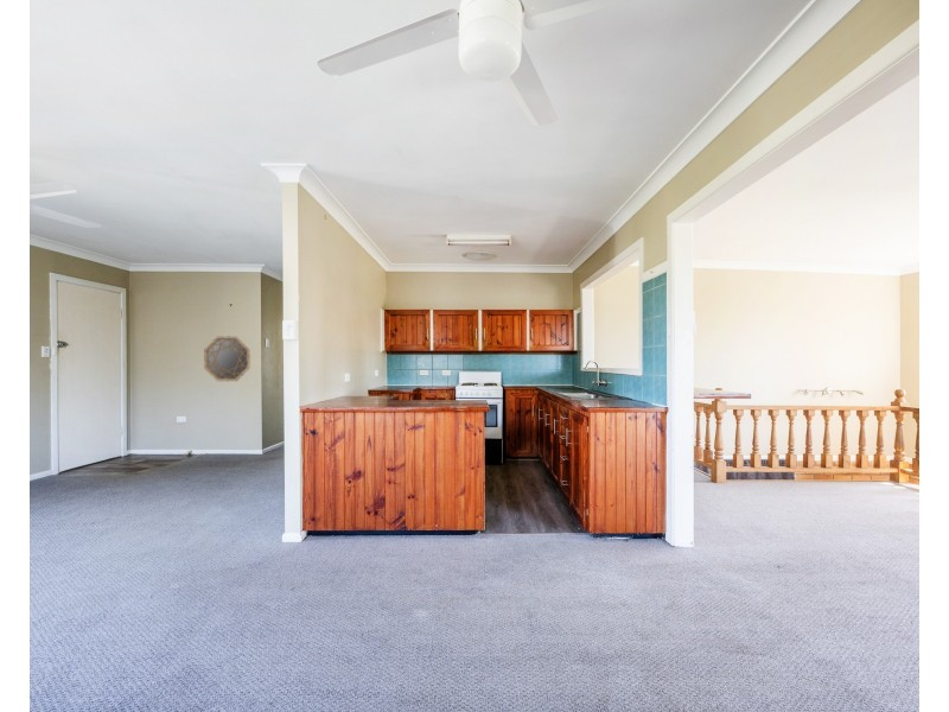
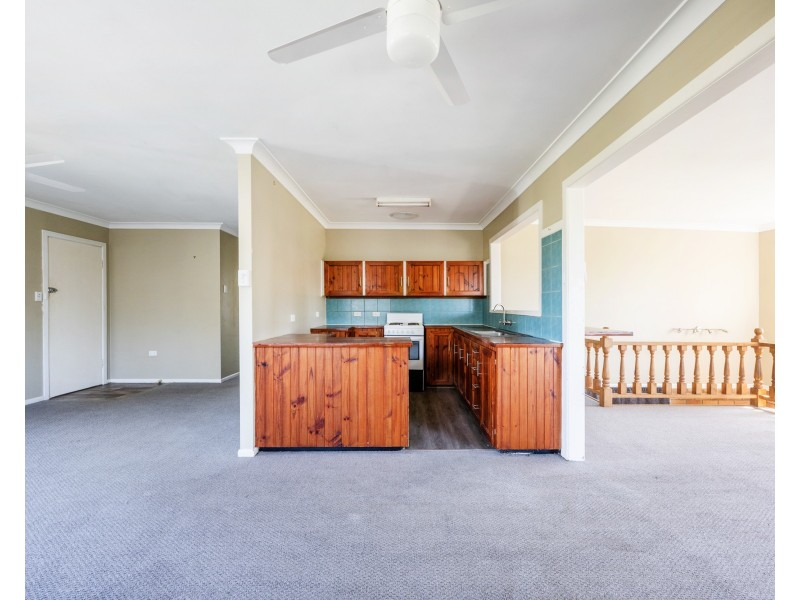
- home mirror (227, 358)
